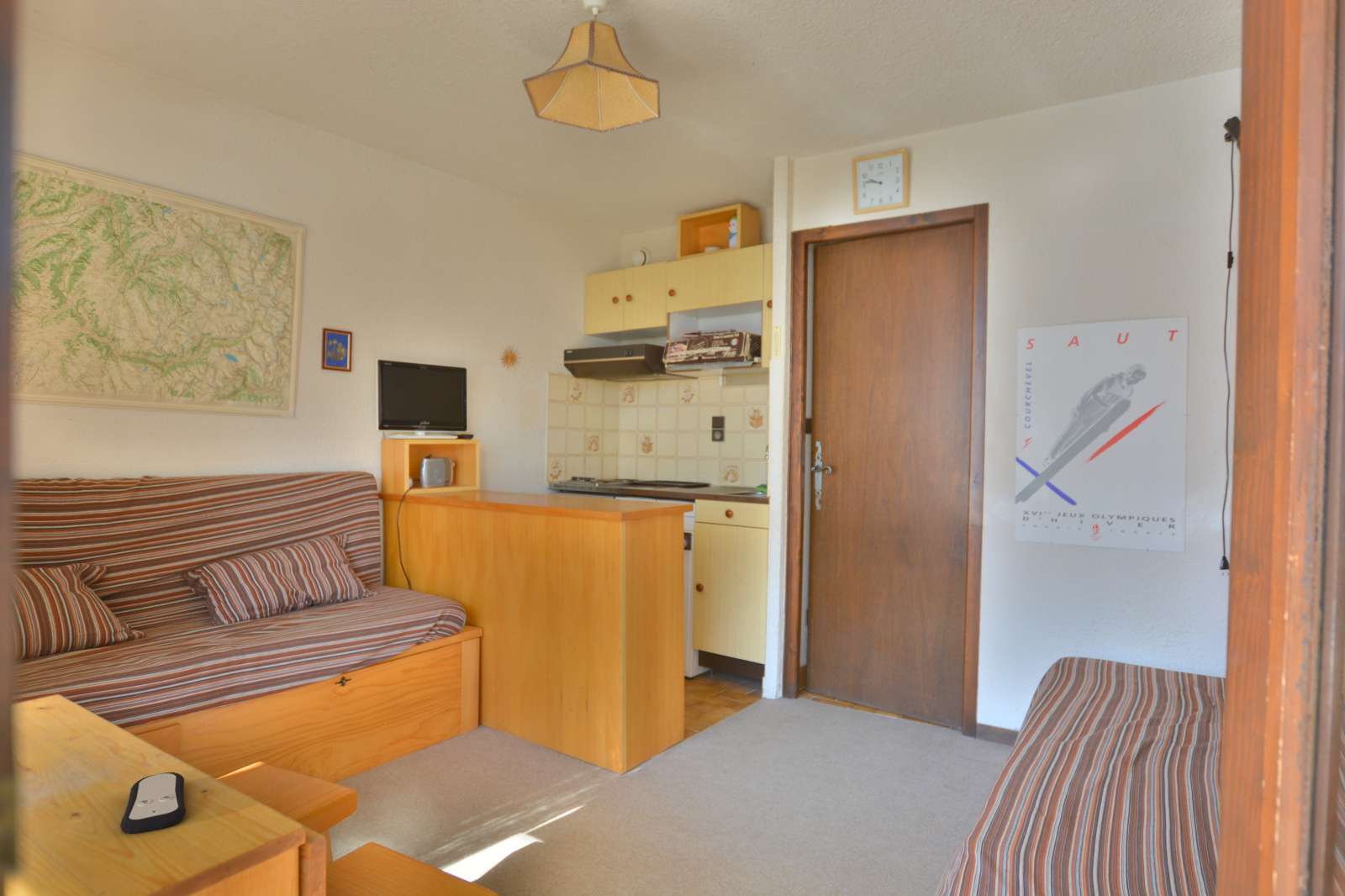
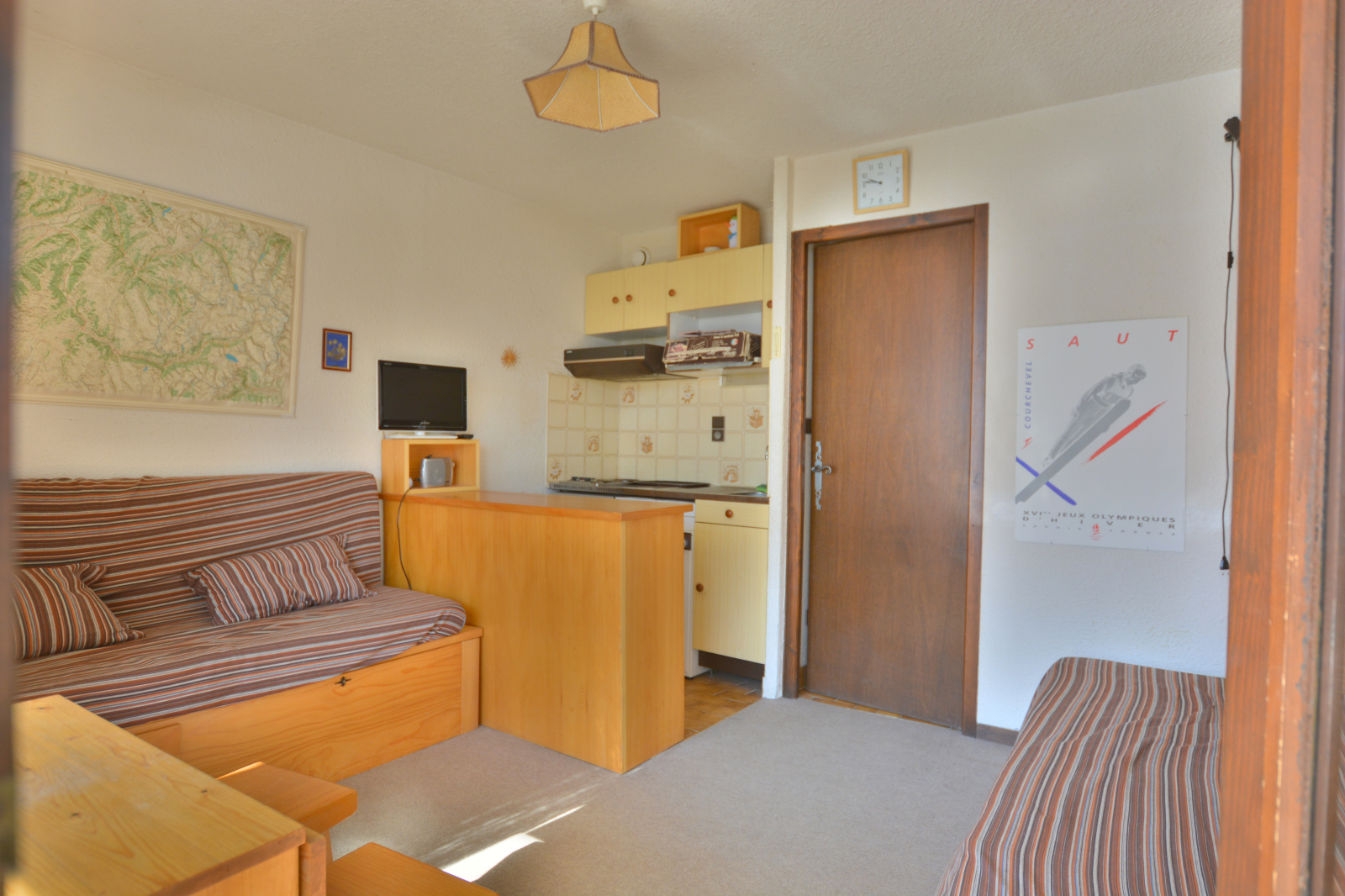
- remote control (156, 799)
